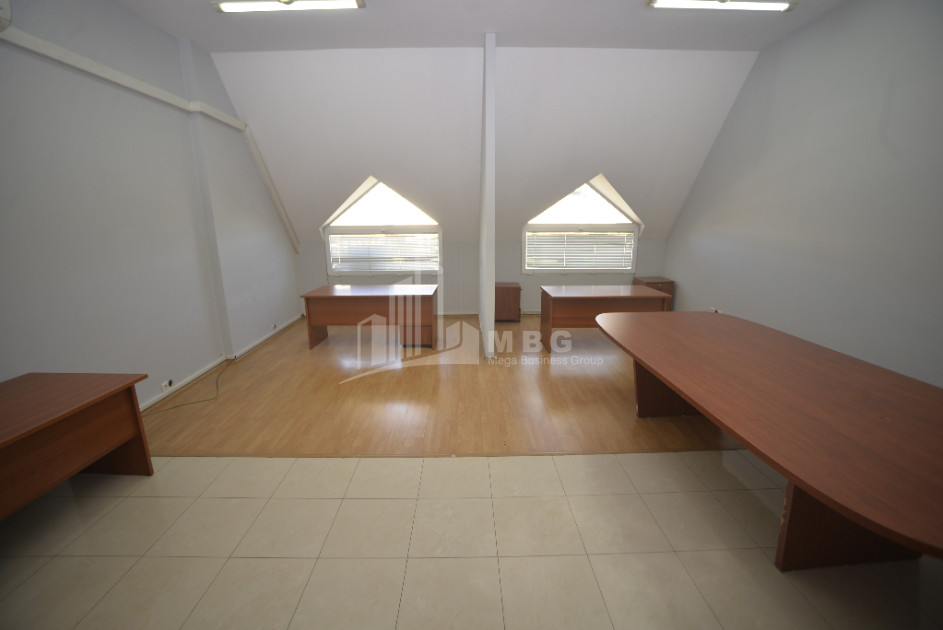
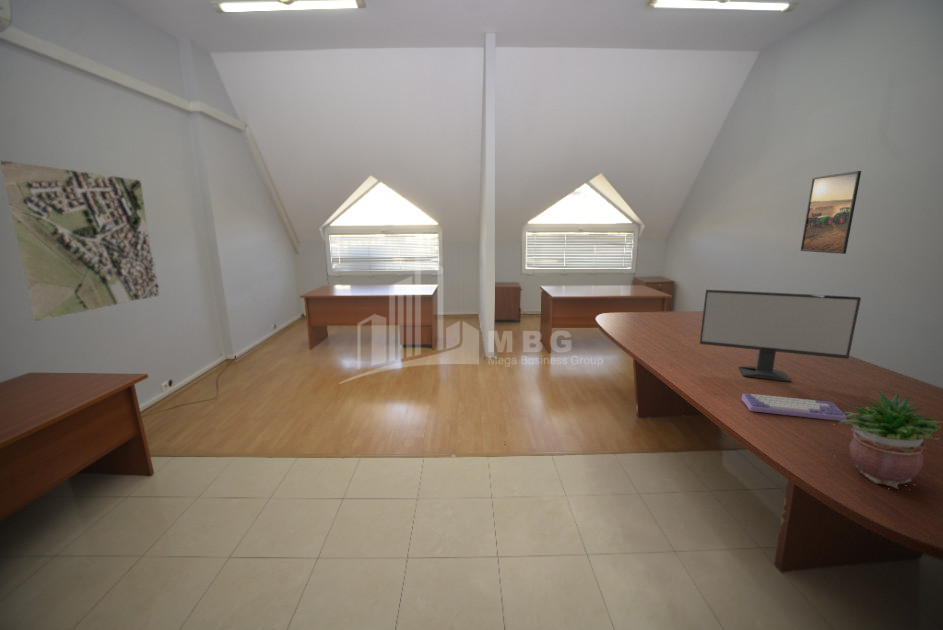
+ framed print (828, 214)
+ map (96, 241)
+ computer monitor (770, 334)
+ keyboard (791, 405)
+ potted plant (886, 436)
